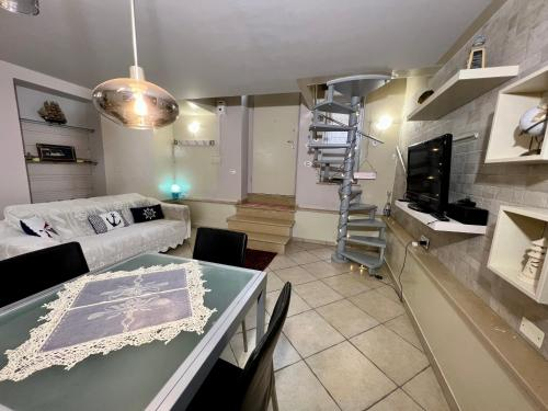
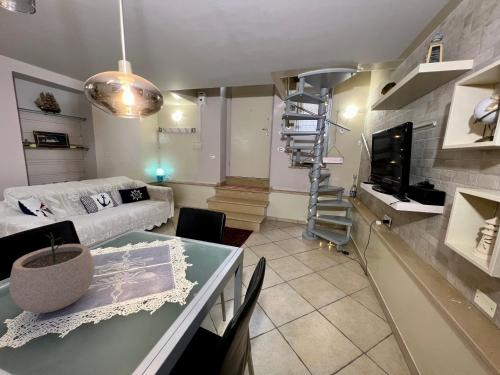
+ plant pot (55, 268)
